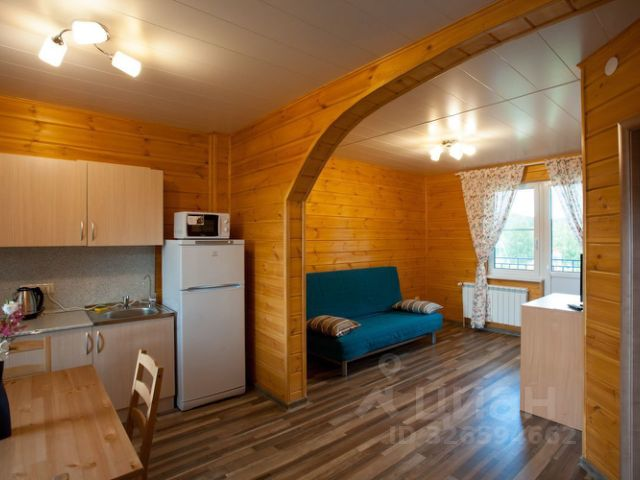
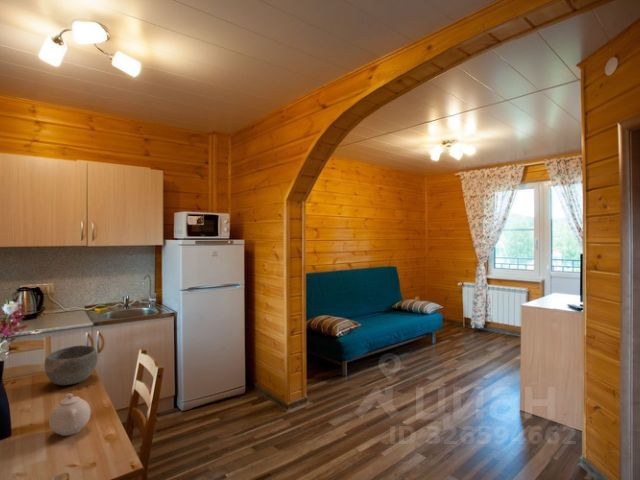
+ bowl (72, 366)
+ teapot (70, 412)
